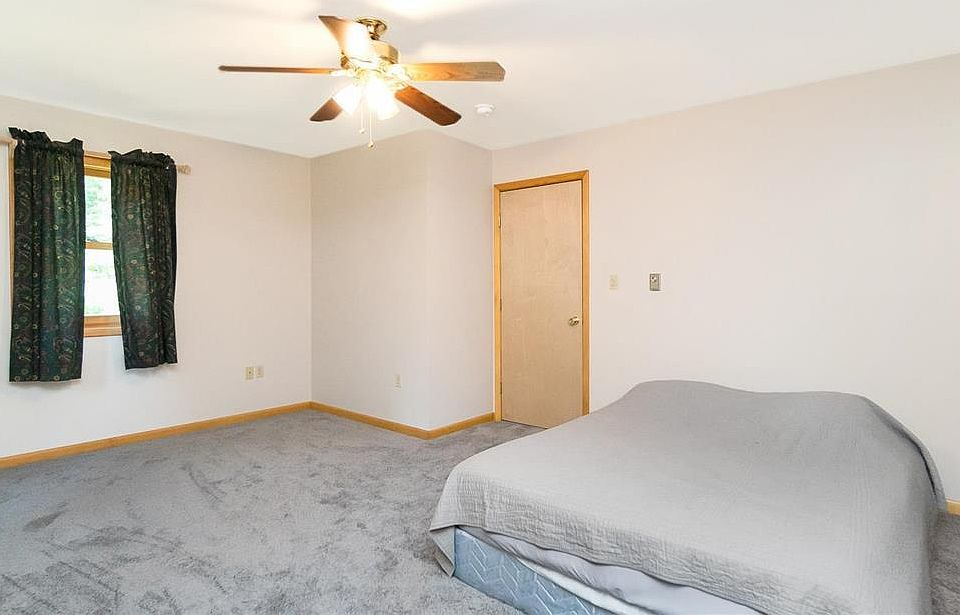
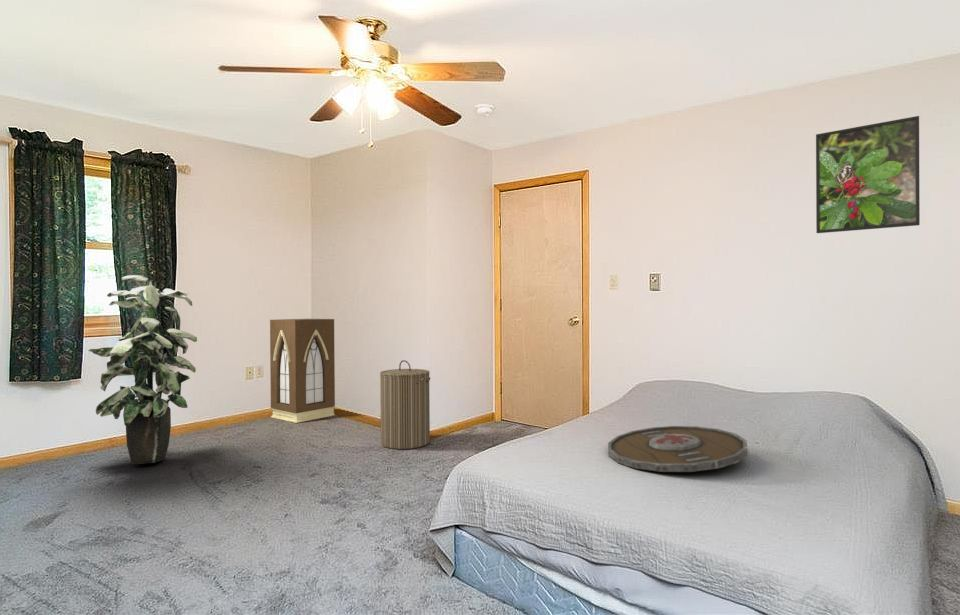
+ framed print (865, 177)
+ cabinet (302, 367)
+ indoor plant (144, 368)
+ laundry hamper (405, 401)
+ serving tray (675, 446)
